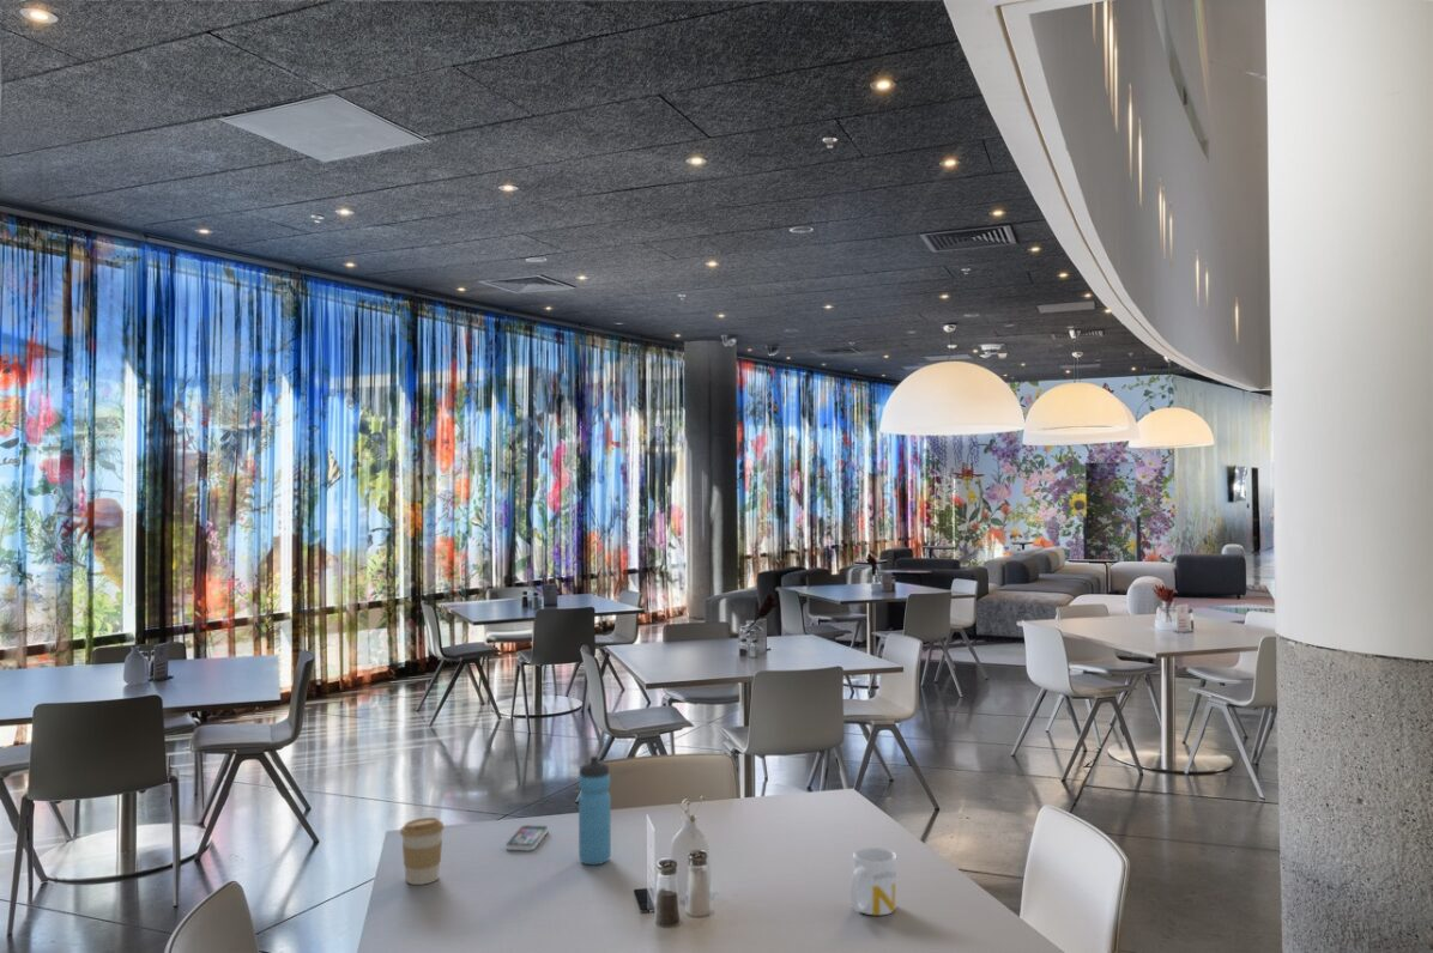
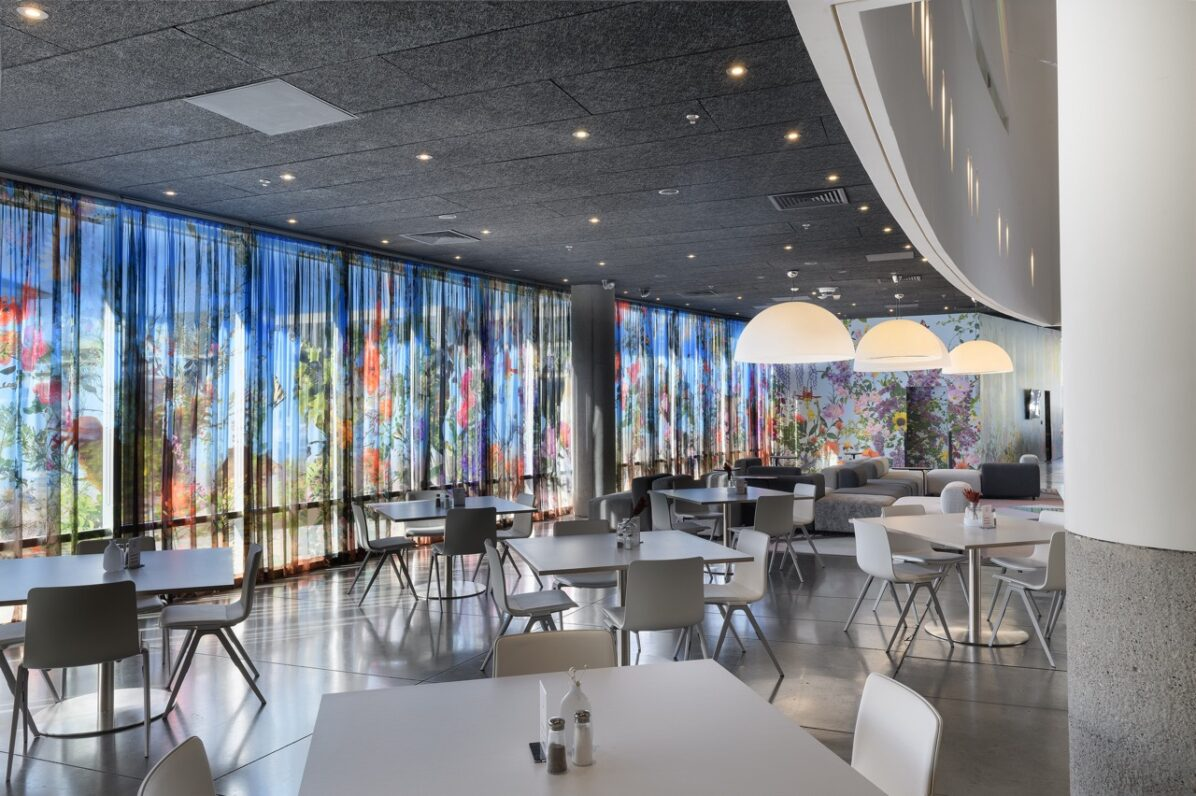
- coffee cup (422, 849)
- water bottle (594, 808)
- mug (873, 884)
- smartphone (527, 837)
